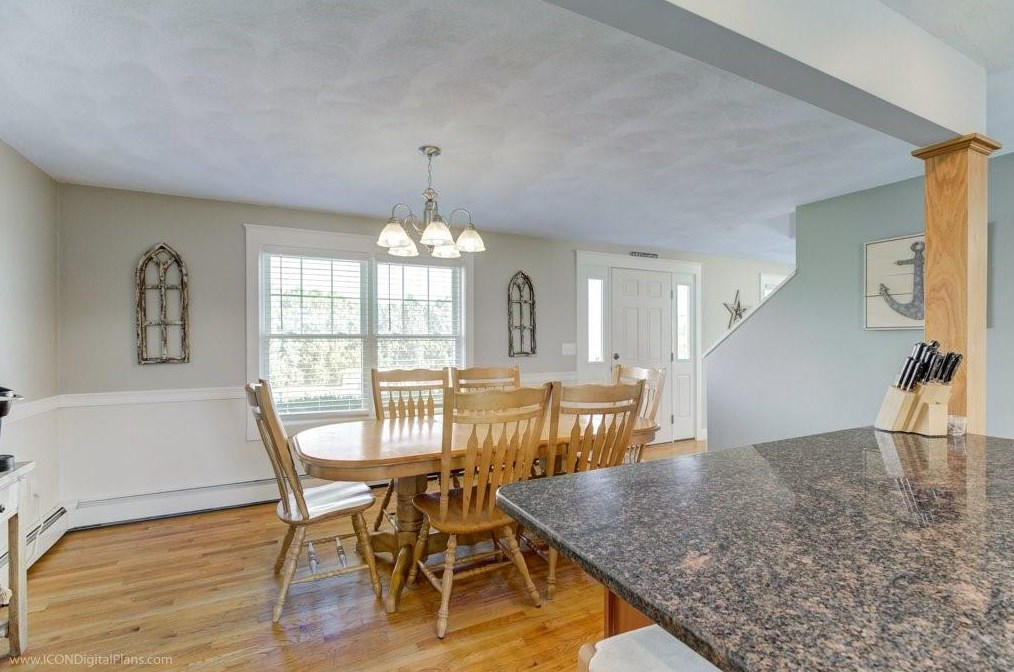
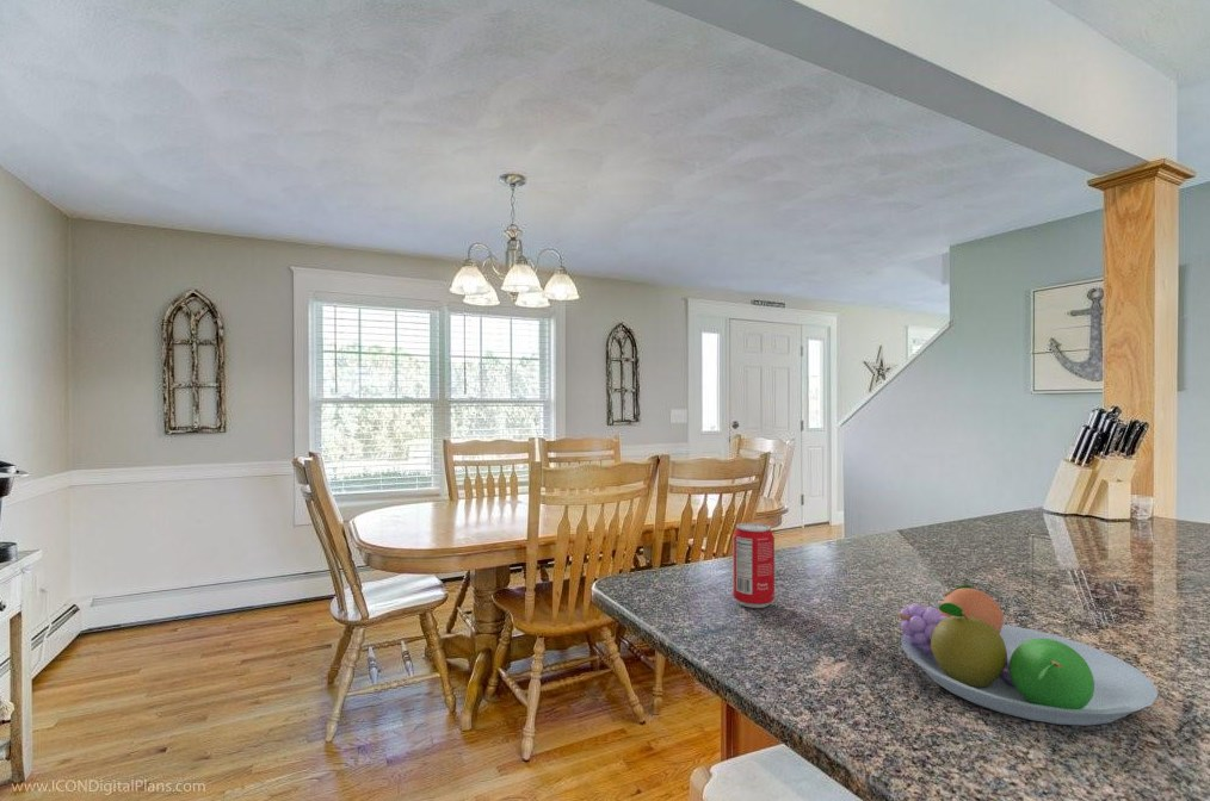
+ fruit bowl (1014, 641)
+ beverage can (753, 564)
